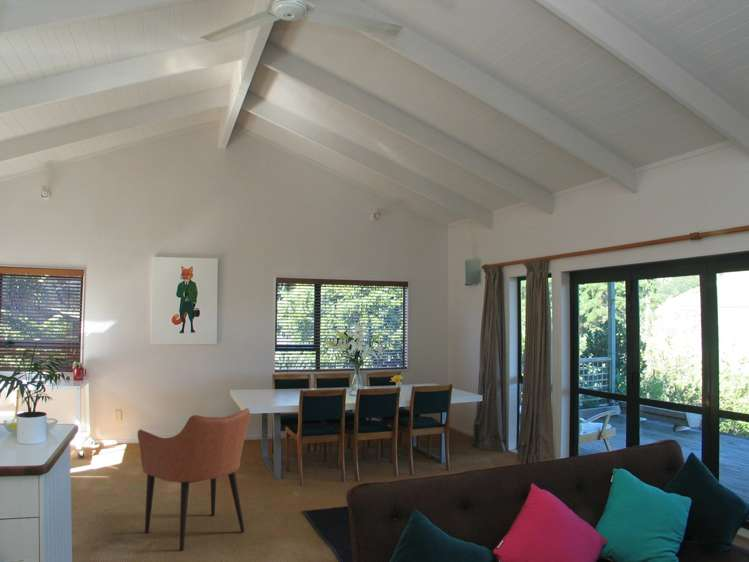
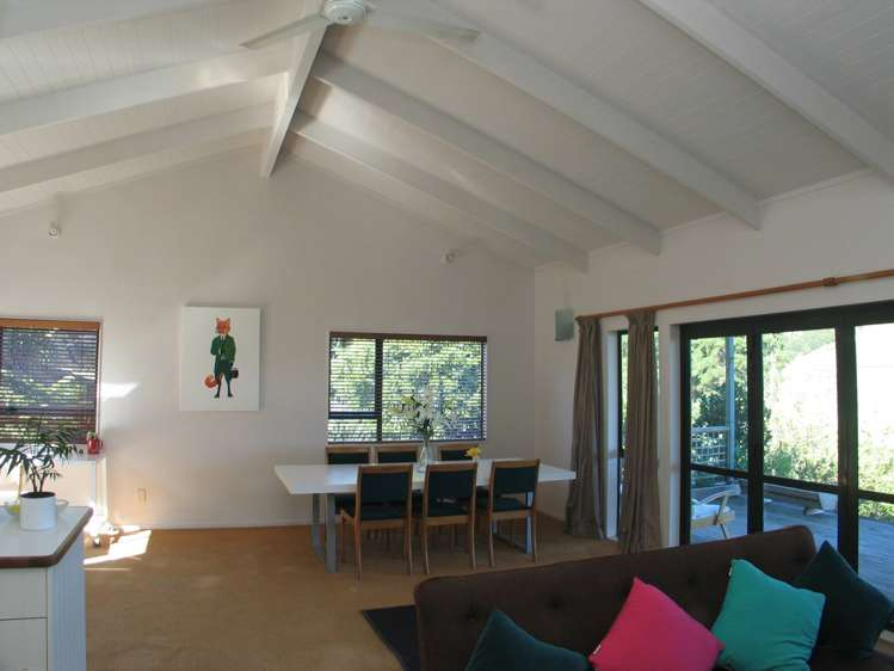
- armchair (201, 470)
